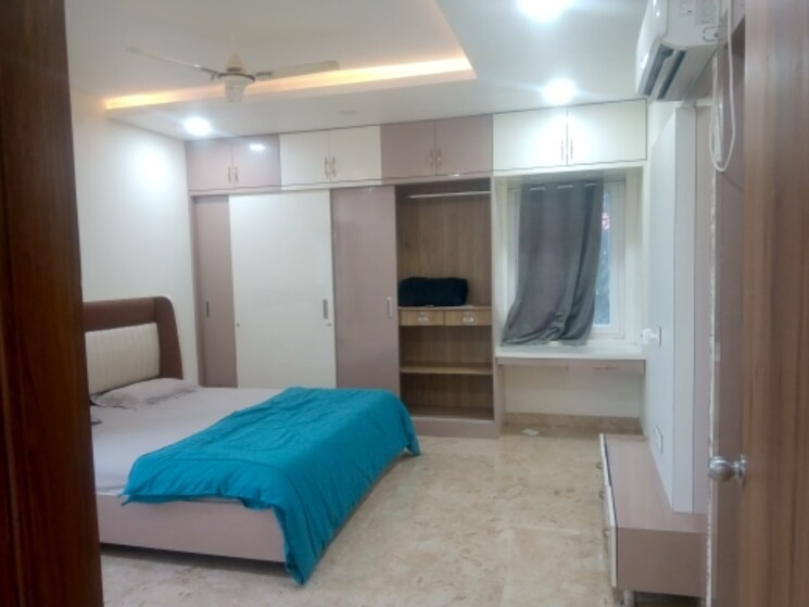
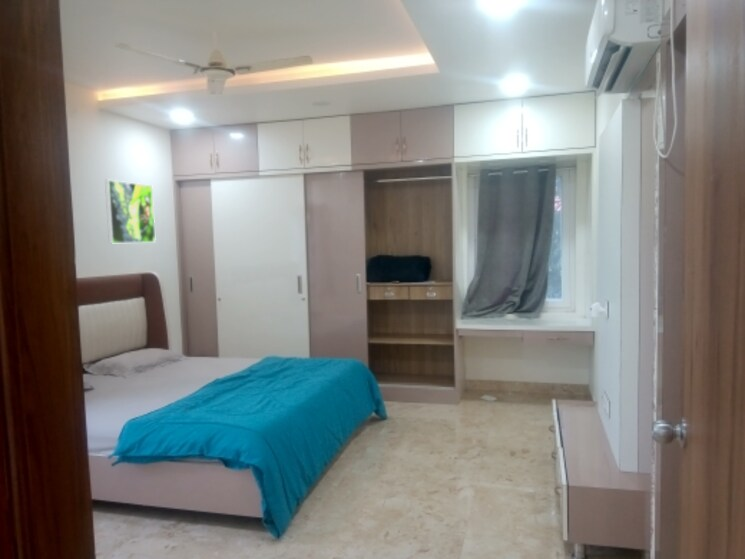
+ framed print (131, 213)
